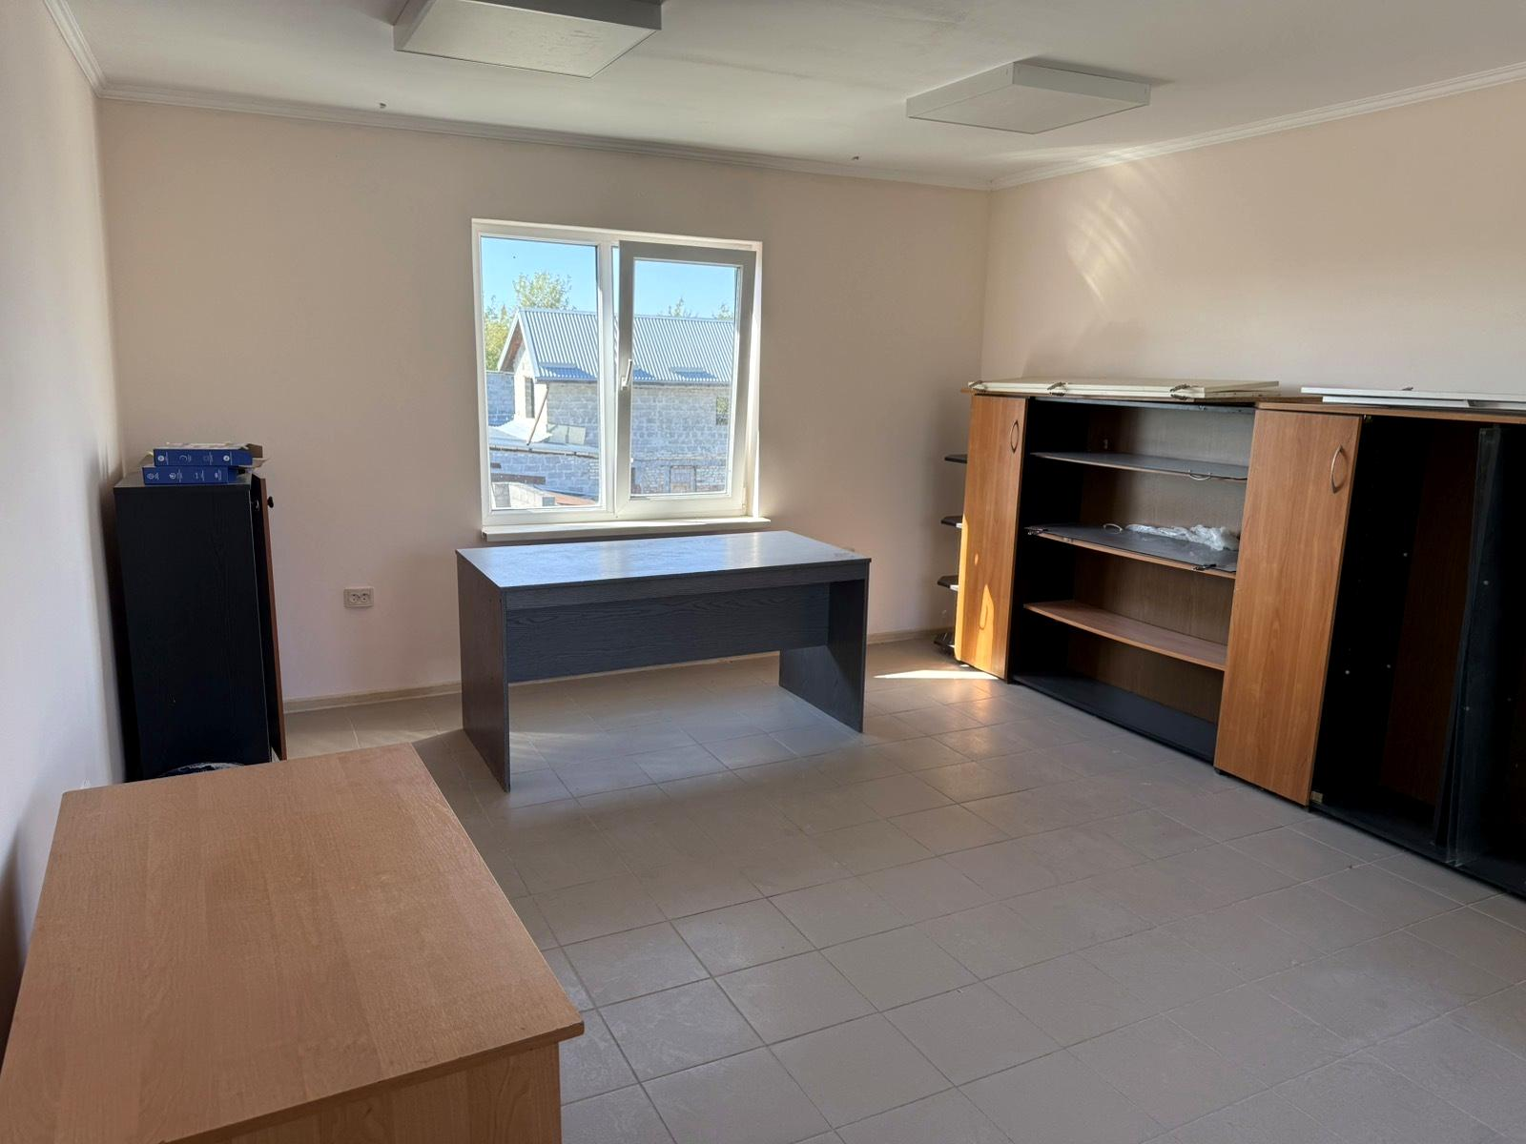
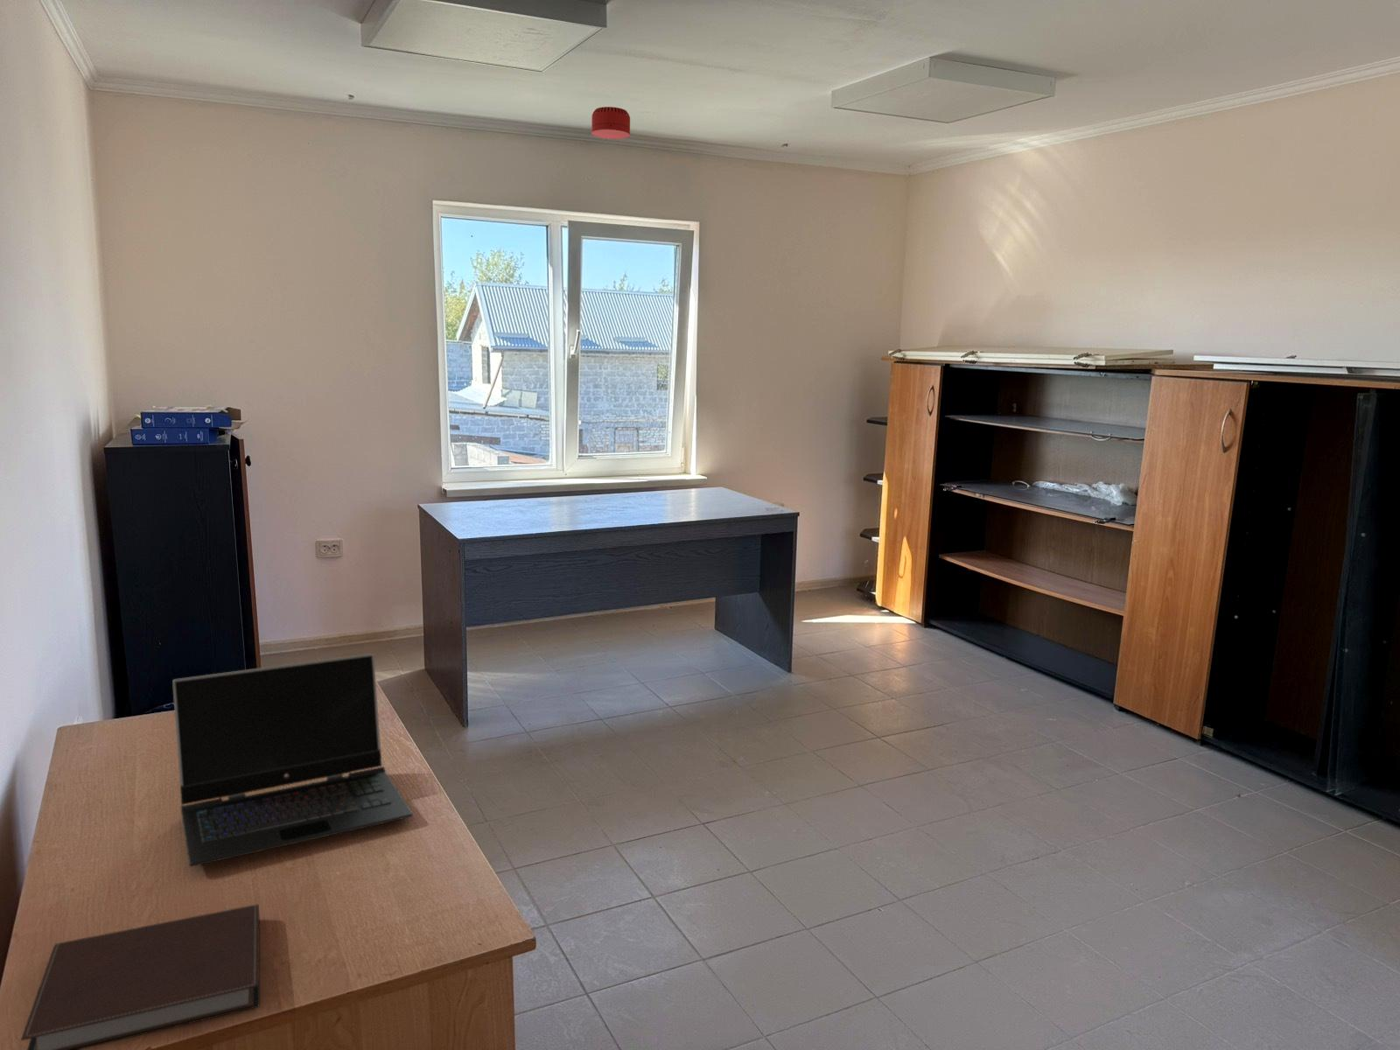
+ laptop computer (292, 751)
+ notebook (154, 973)
+ smoke detector (611, 122)
